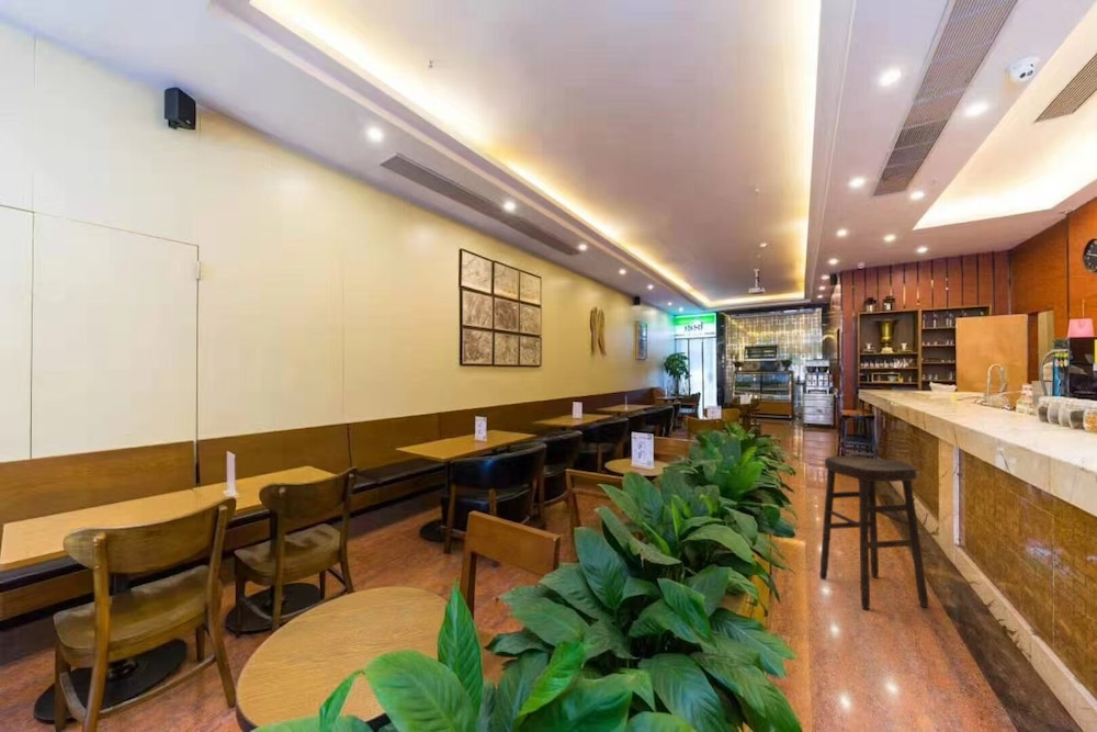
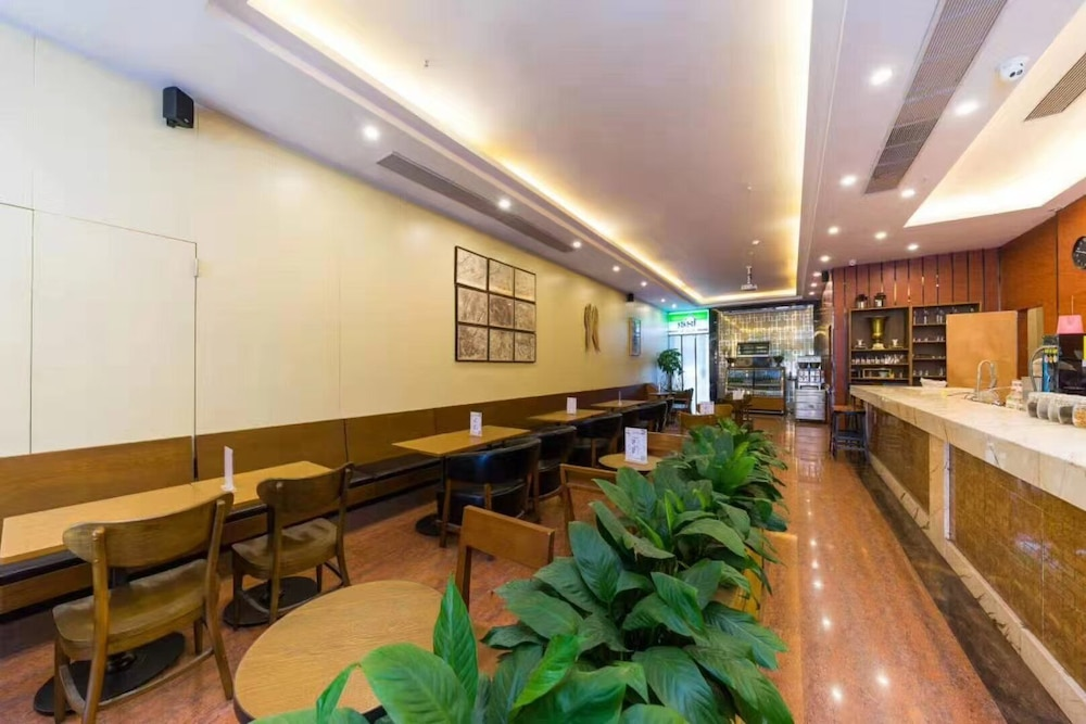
- stool (869, 526)
